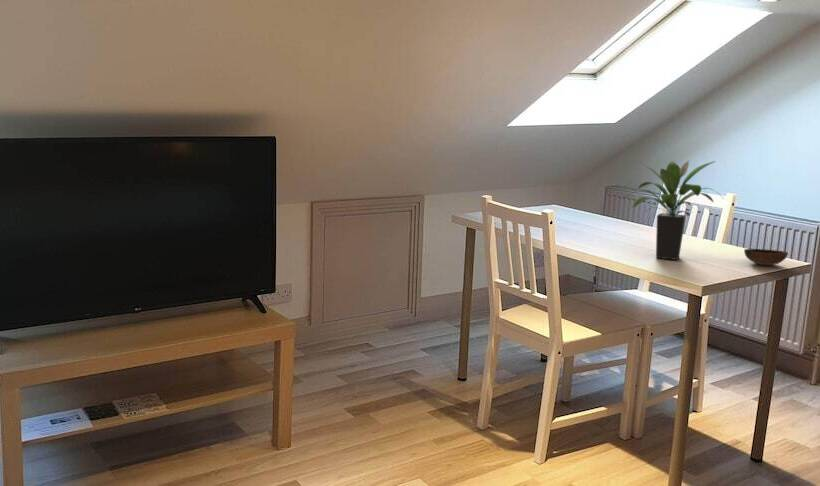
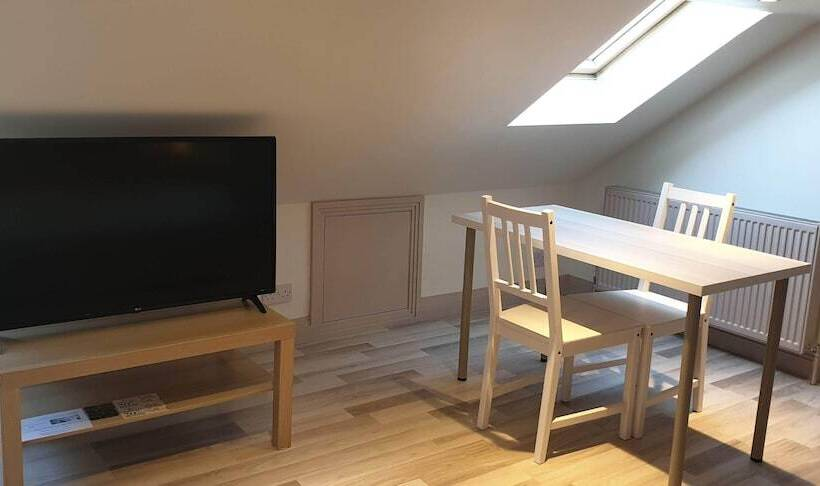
- potted plant (671, 208)
- bowl (765, 257)
